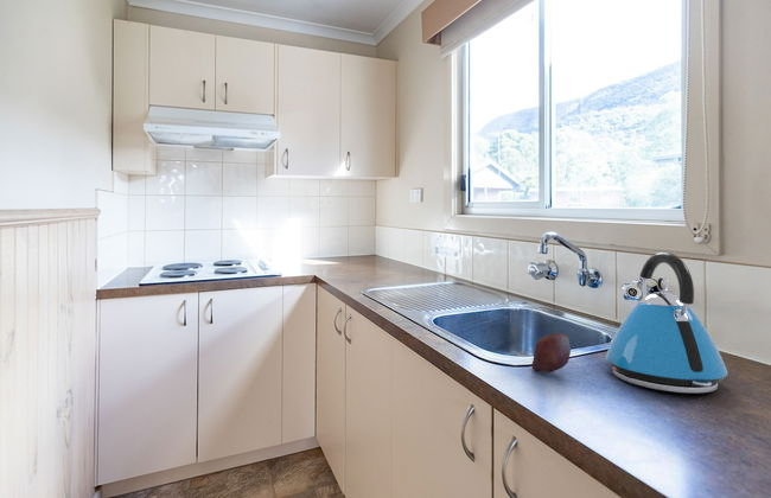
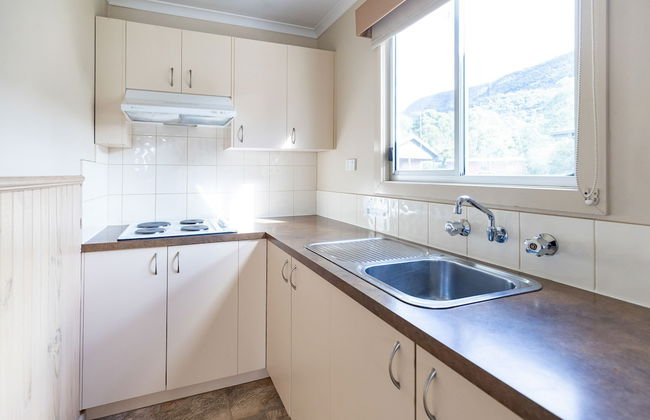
- kettle (664, 315)
- apple (550, 352)
